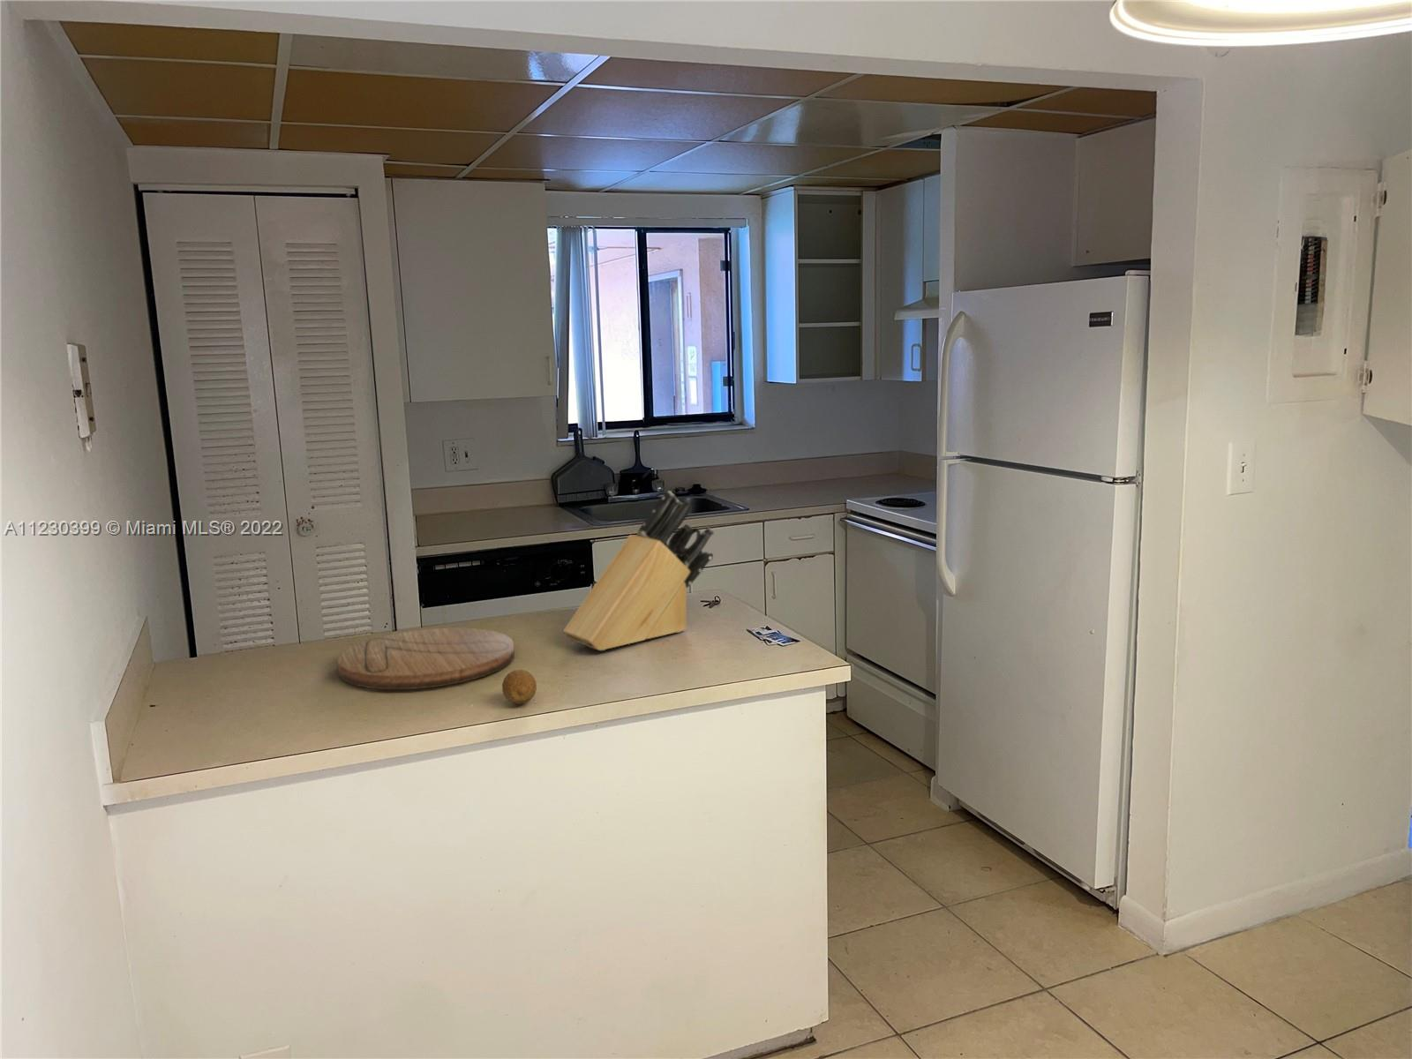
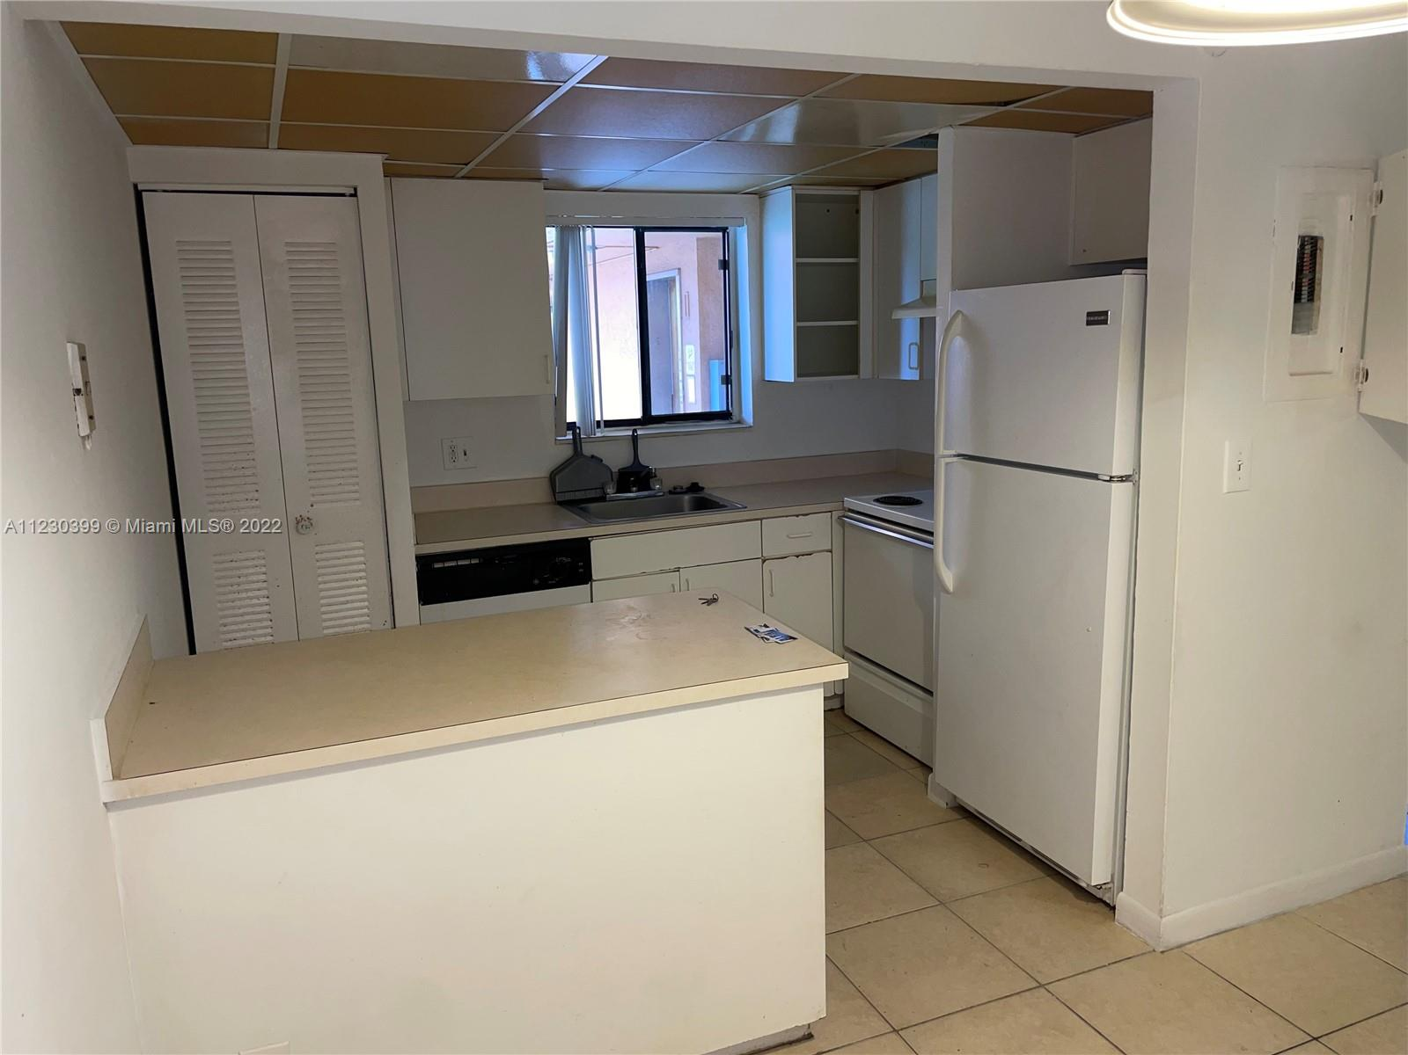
- cutting board (427, 655)
- fruit (519, 686)
- knife block (640, 566)
